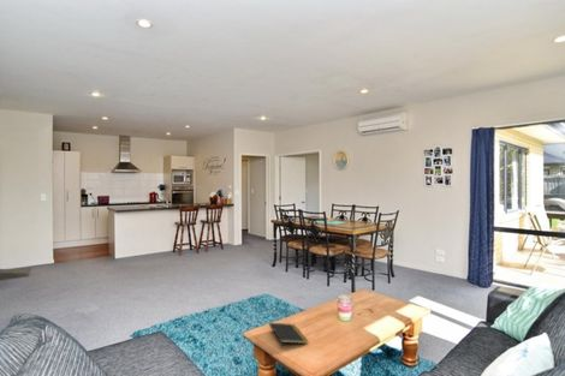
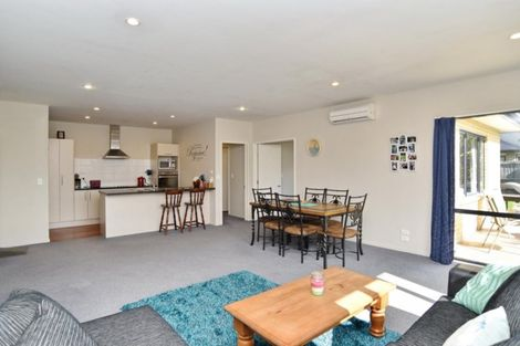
- notepad (287, 332)
